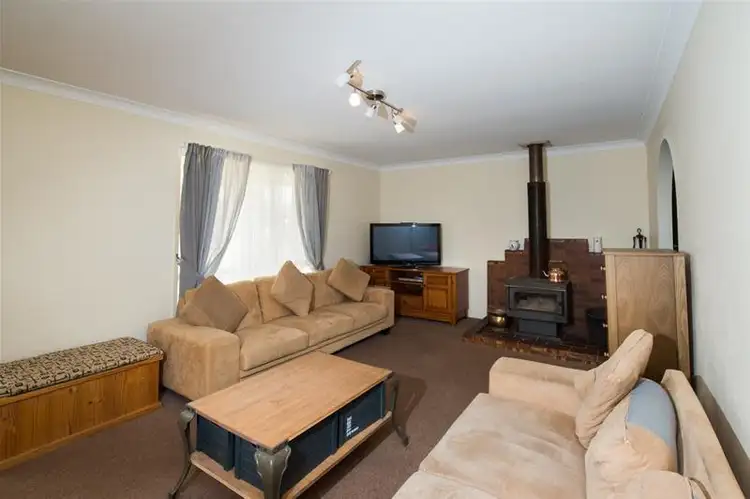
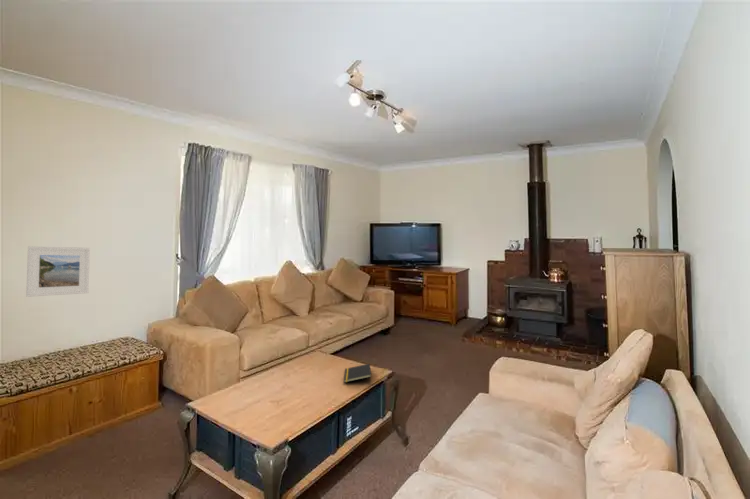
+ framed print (59, 270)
+ notepad (357, 372)
